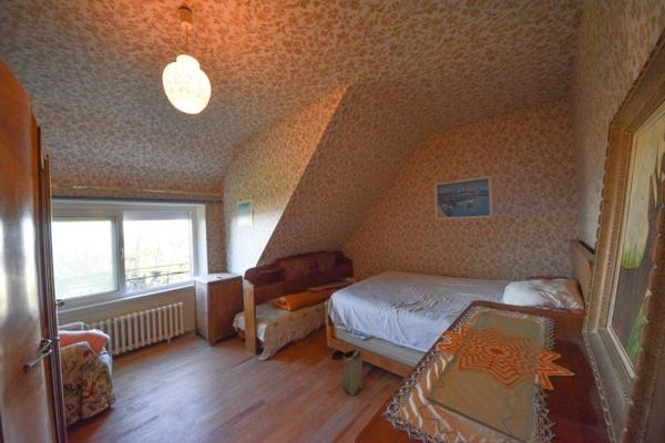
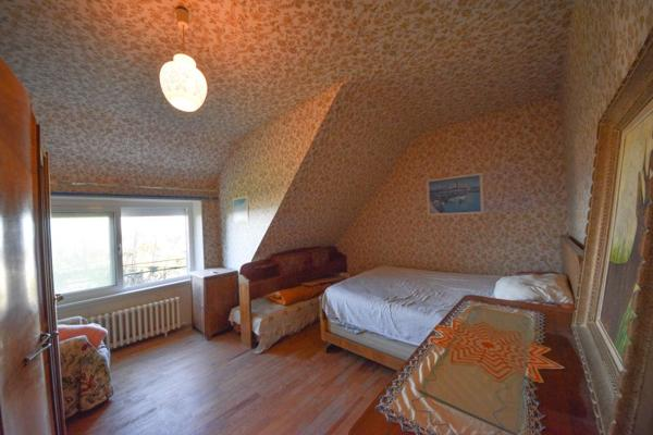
- basket (350, 370)
